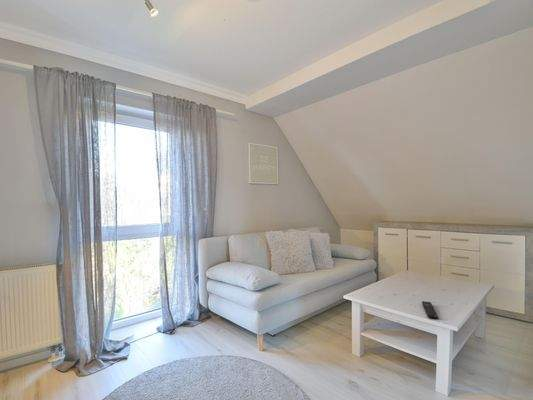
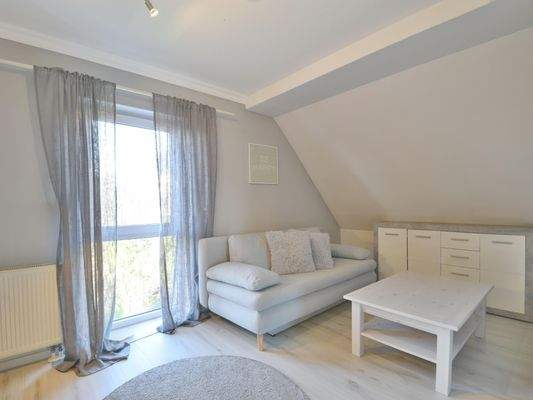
- remote control (429, 310)
